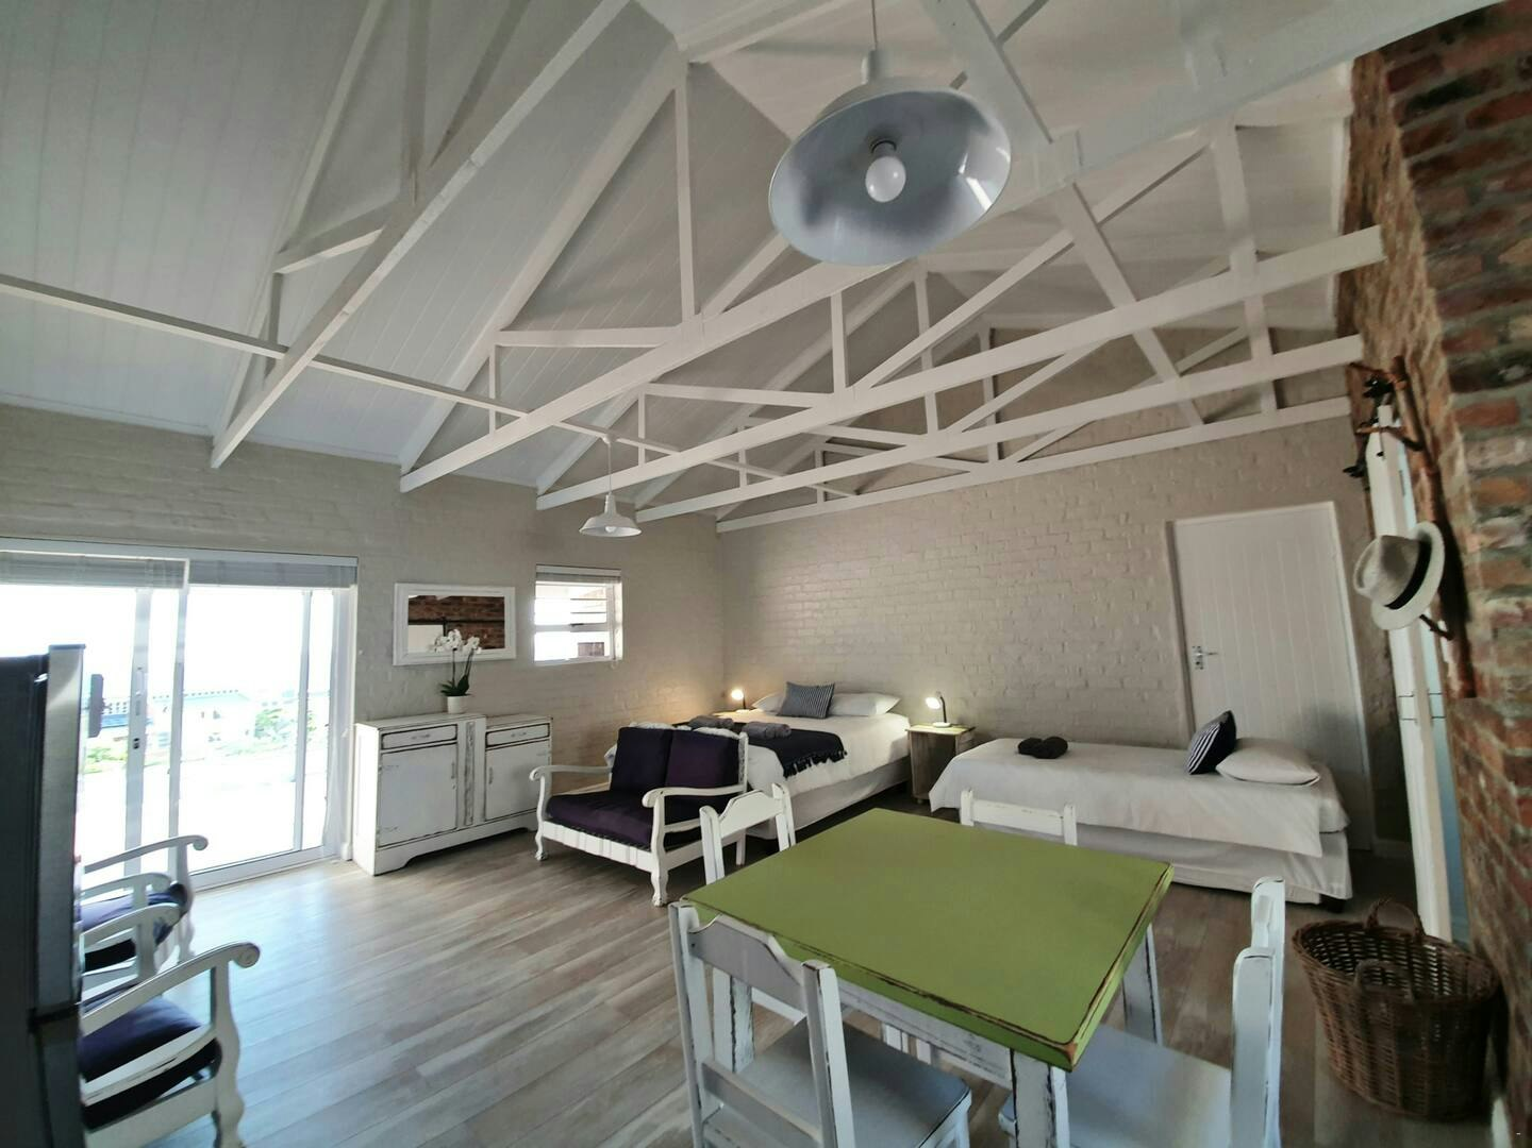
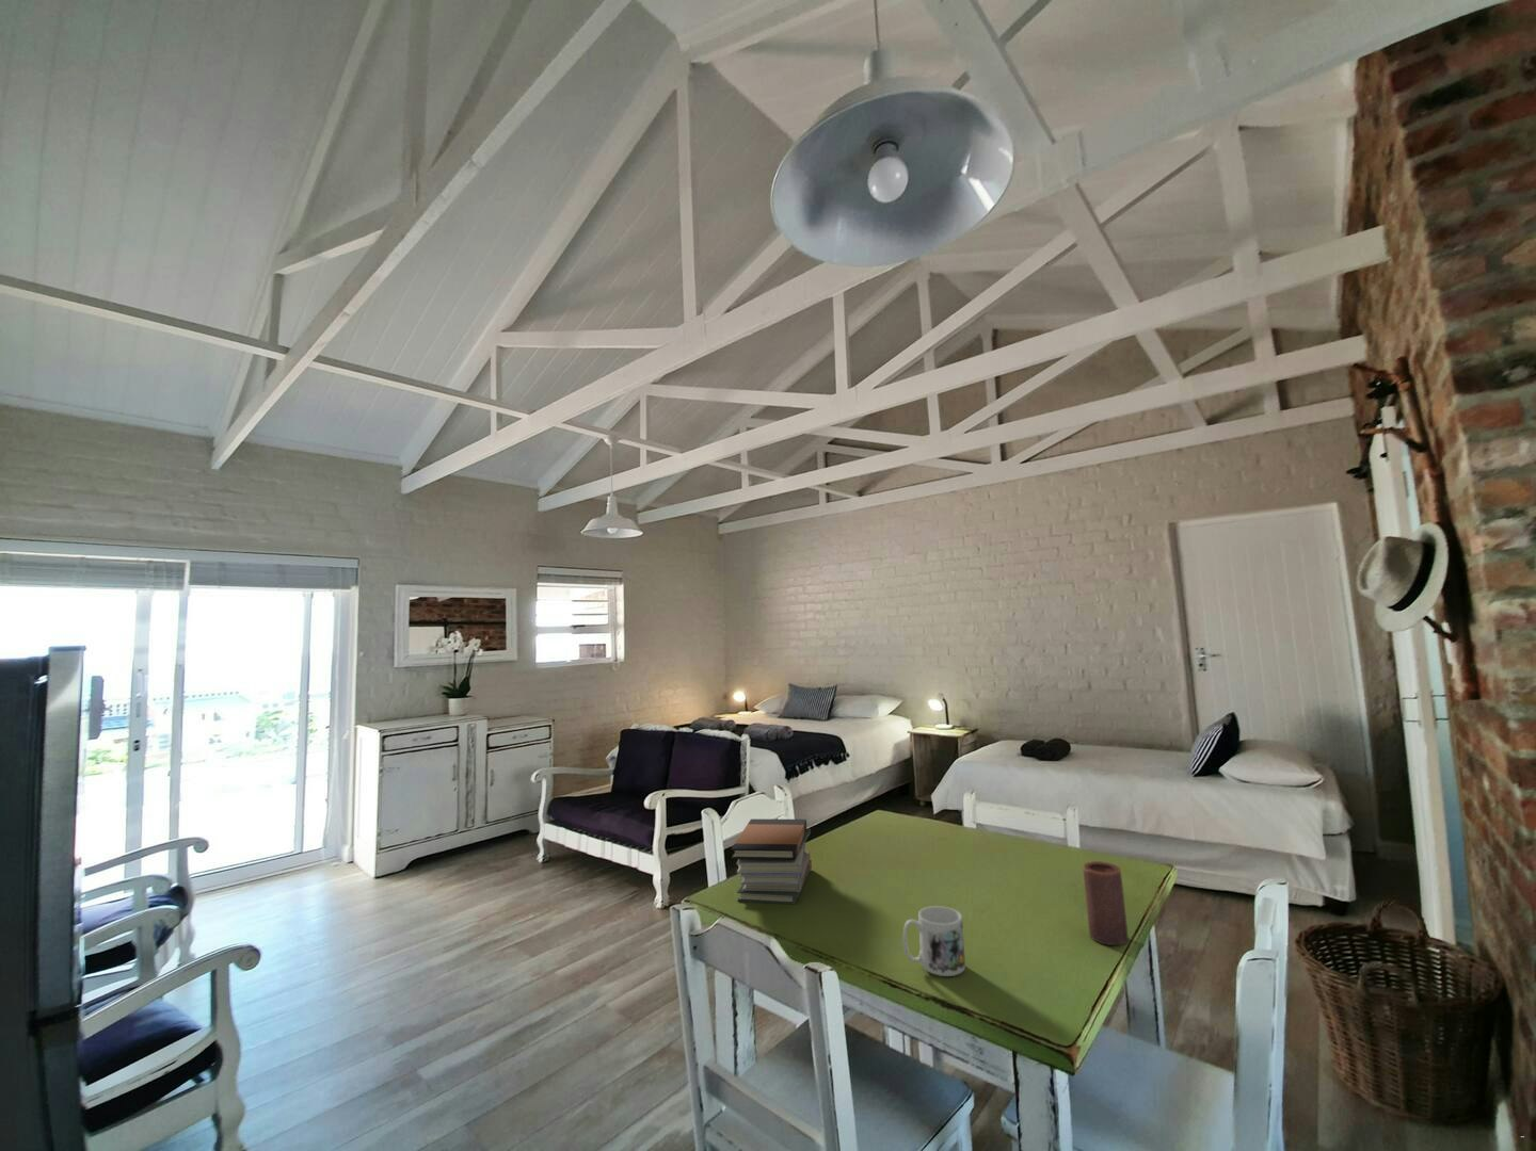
+ candle (1105, 902)
+ mug (932, 939)
+ book stack (773, 858)
